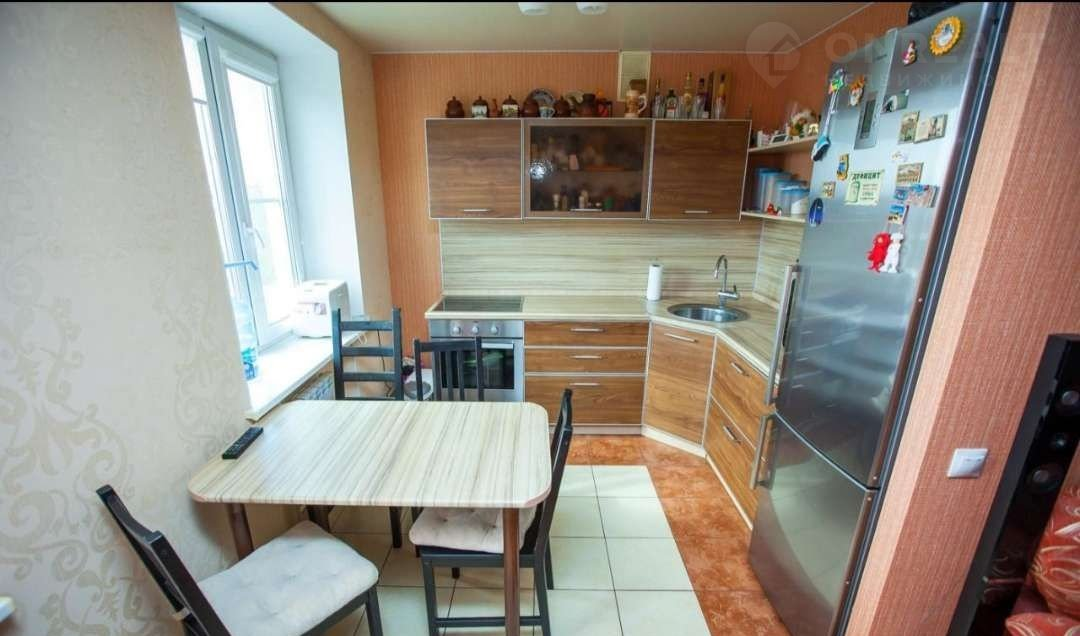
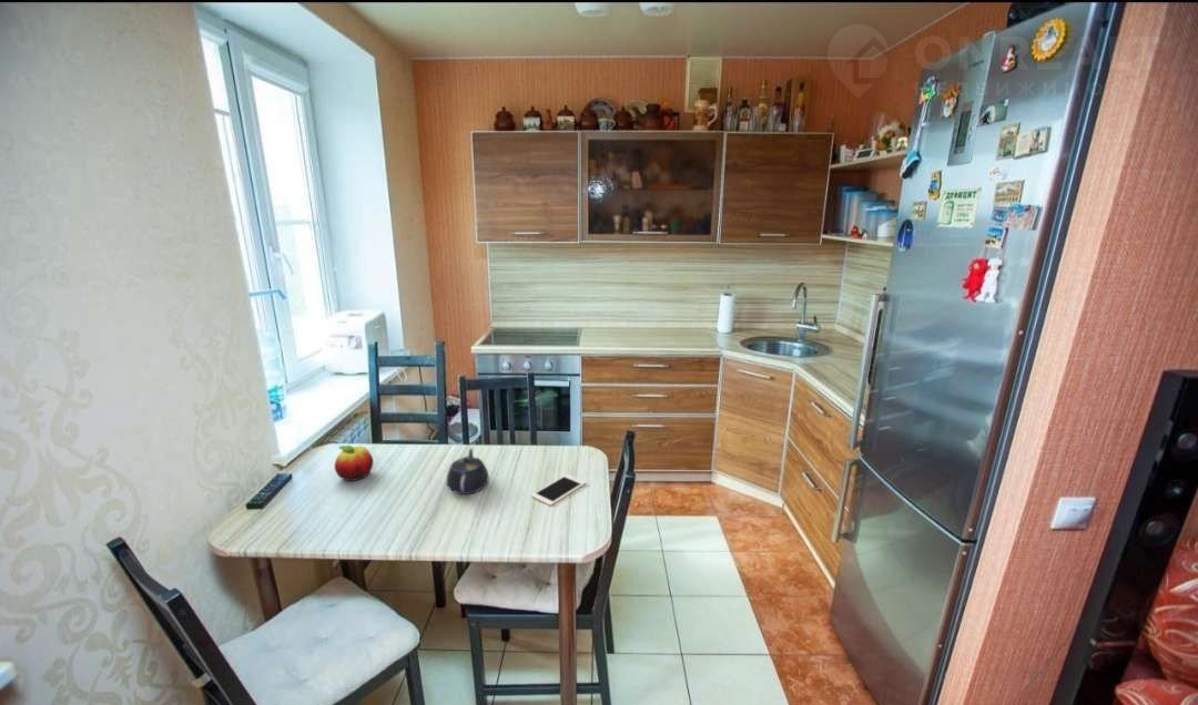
+ teapot (467, 471)
+ fruit (354, 461)
+ cell phone (559, 489)
